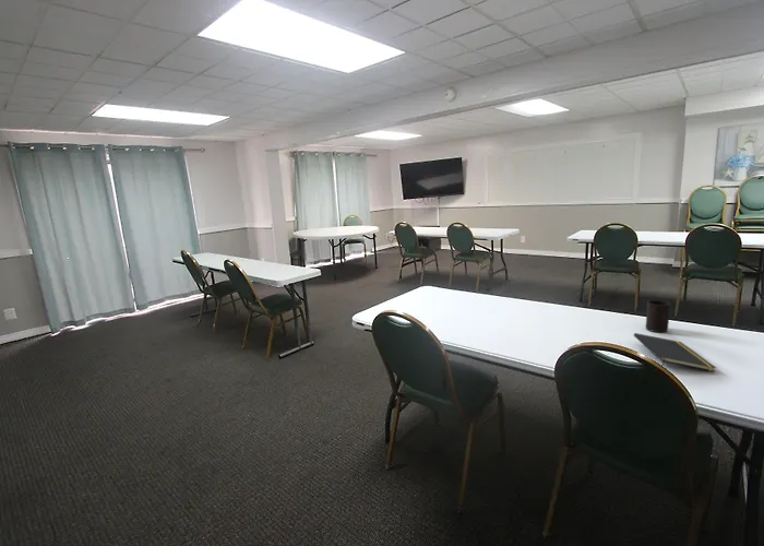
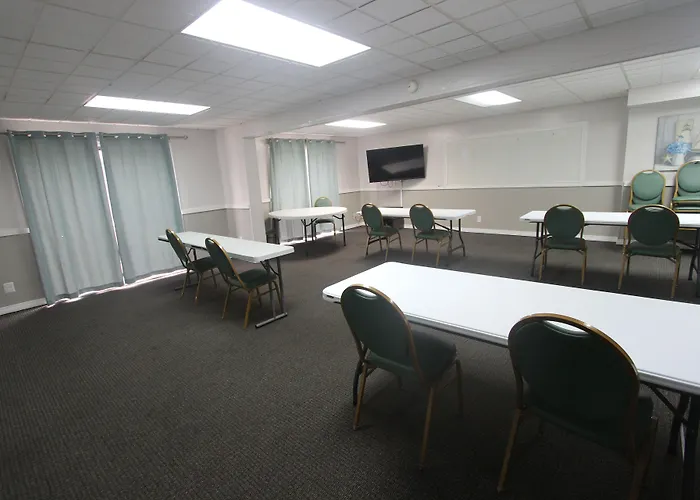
- notepad (670, 349)
- cup (657, 316)
